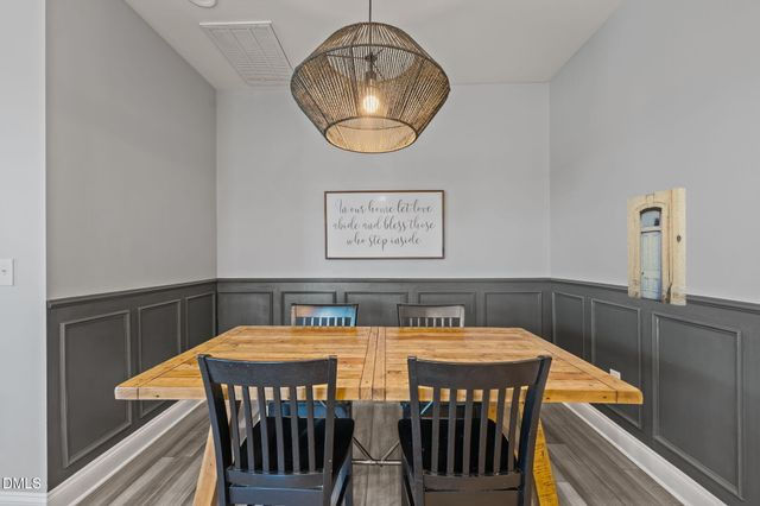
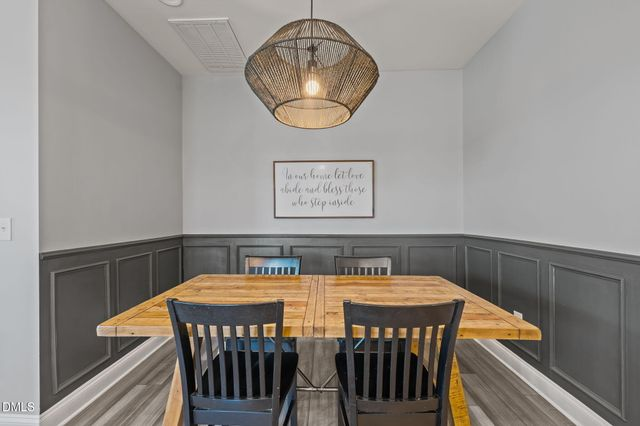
- wall art (653, 247)
